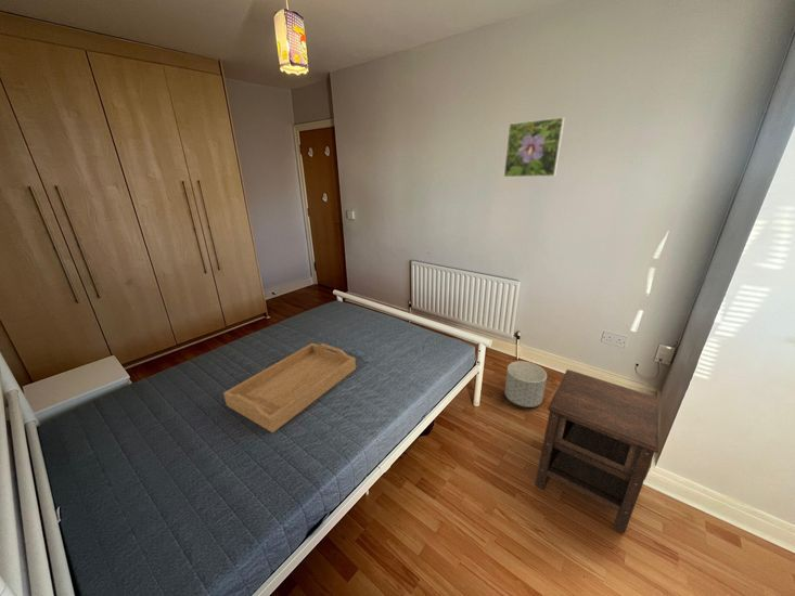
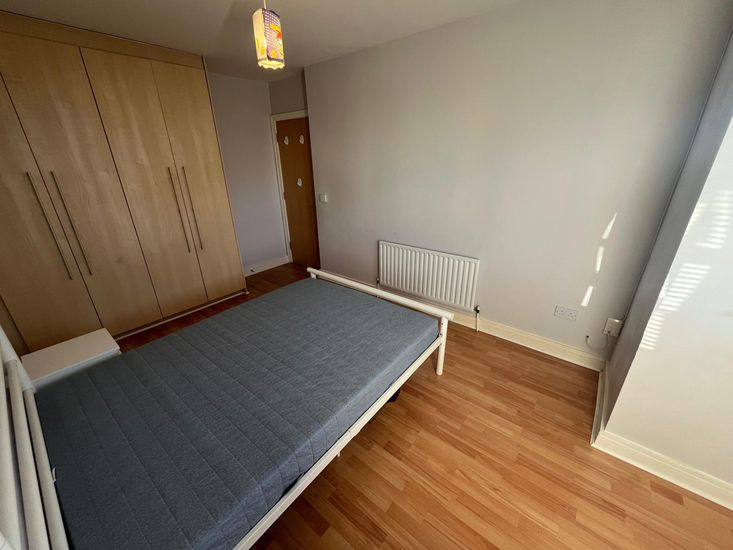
- nightstand (593, 442)
- planter (524, 385)
- serving tray (295, 377)
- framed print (531, 148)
